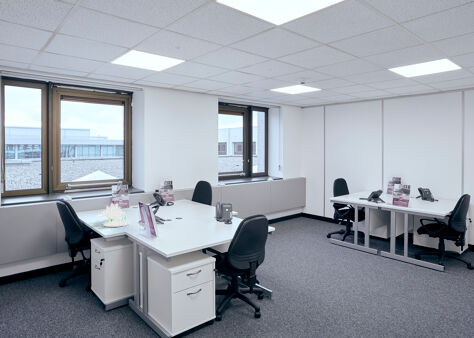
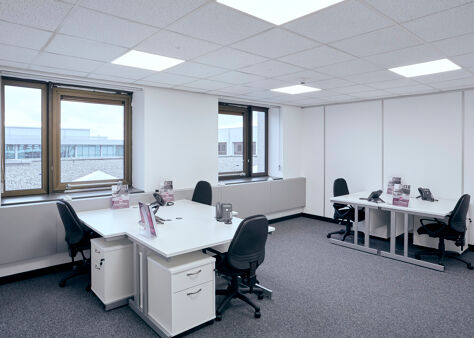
- toy dinosaur (112, 213)
